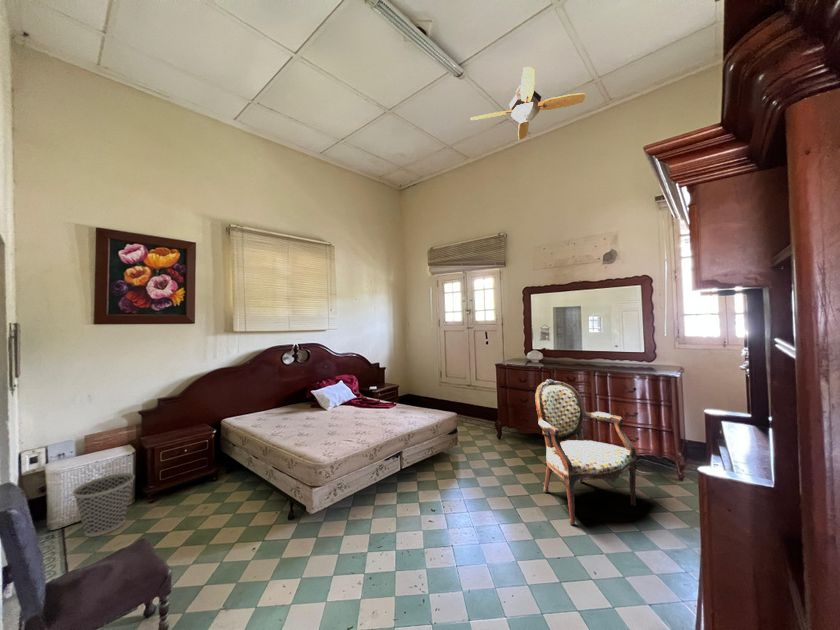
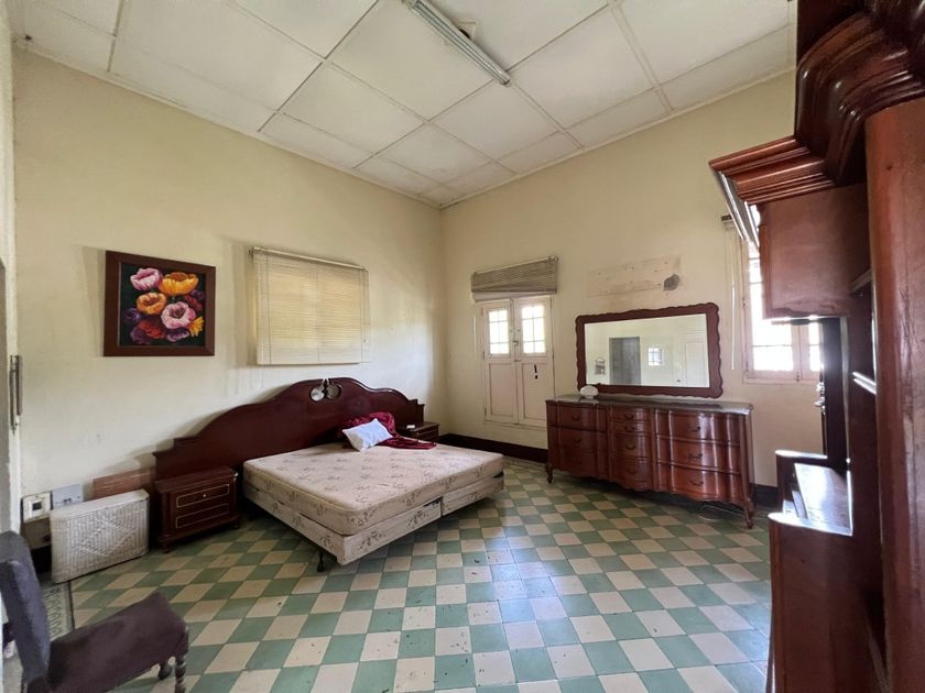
- armchair (576, 442)
- ceiling fan (525, 105)
- wastebasket (105, 505)
